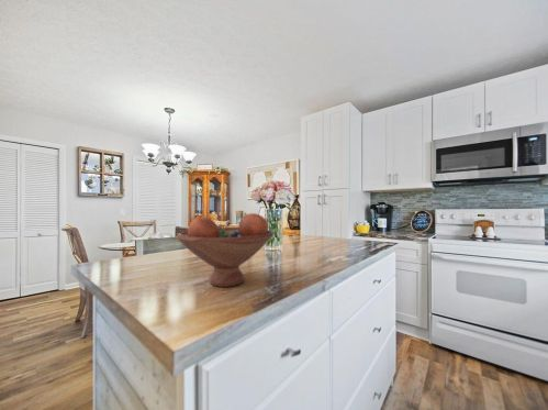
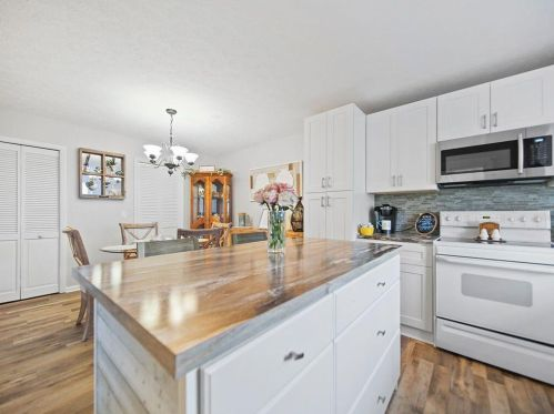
- fruit bowl (226, 247)
